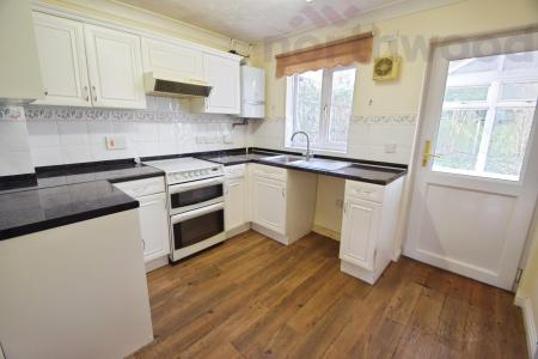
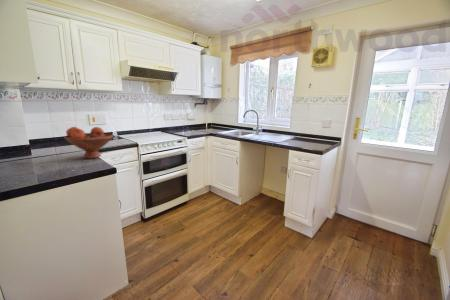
+ fruit bowl (90, 142)
